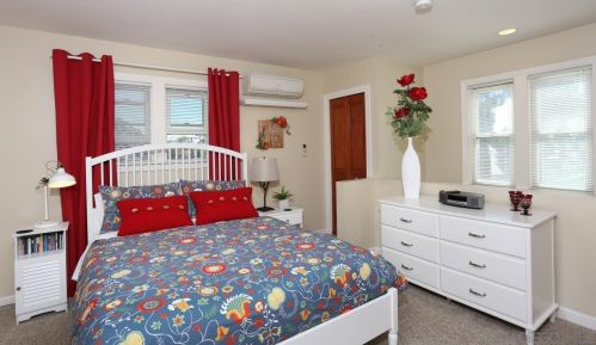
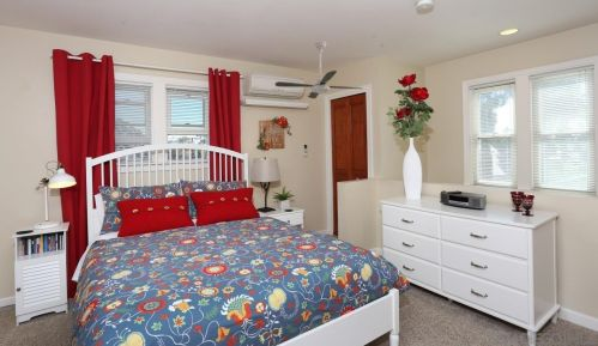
+ ceiling fan (320, 67)
